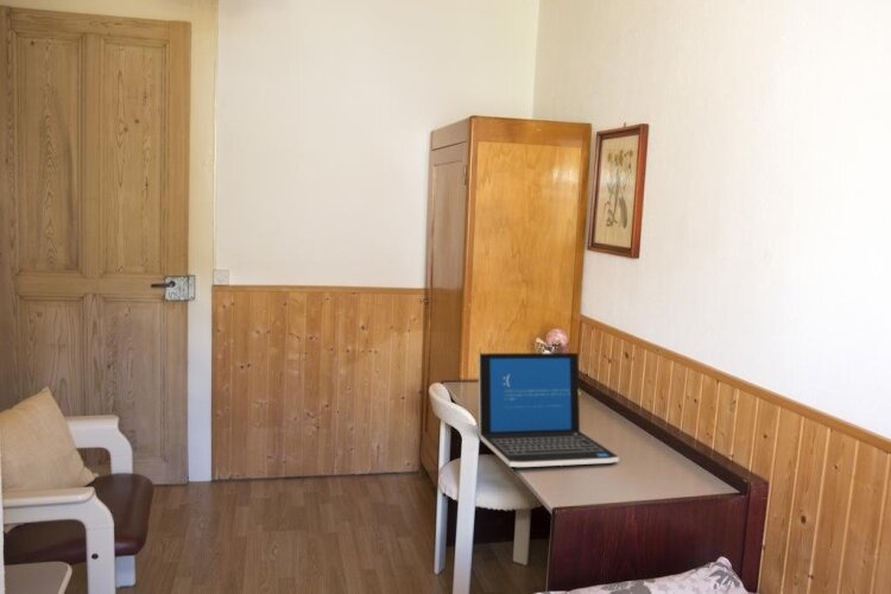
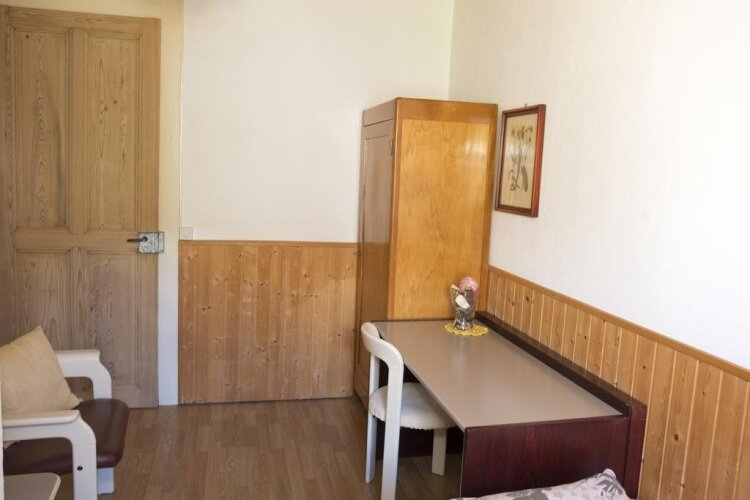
- laptop (545, 405)
